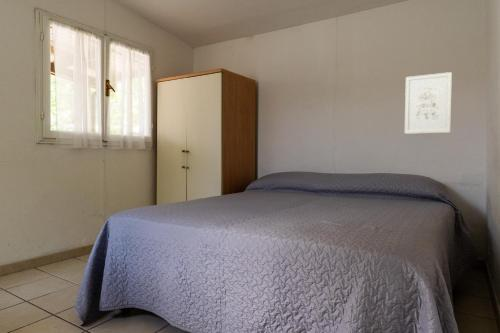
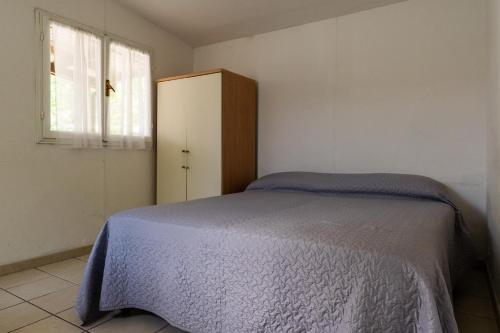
- wall art (427, 104)
